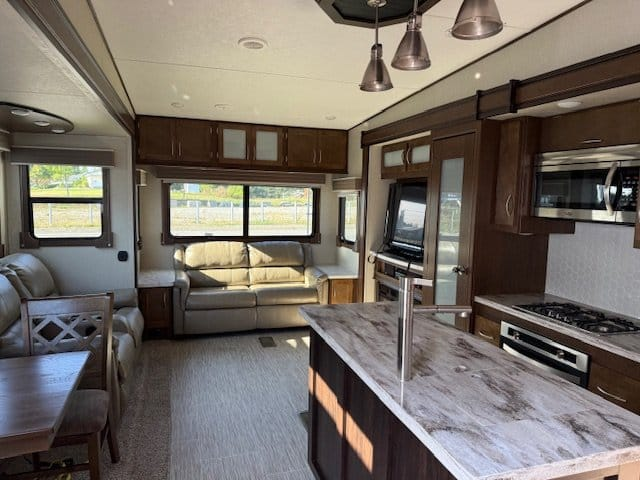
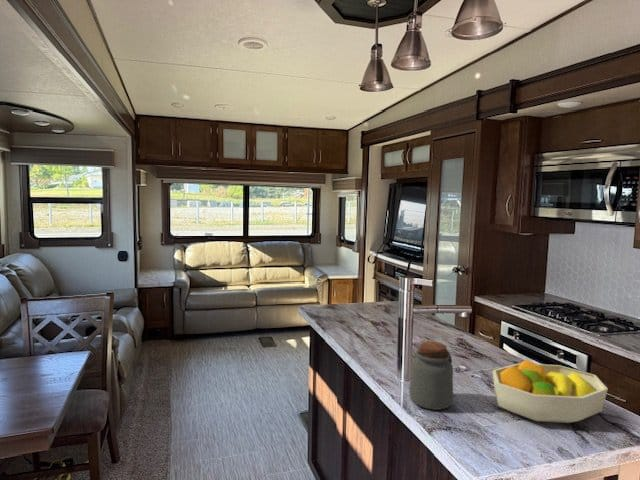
+ jar (431, 373)
+ fruit bowl (546, 387)
